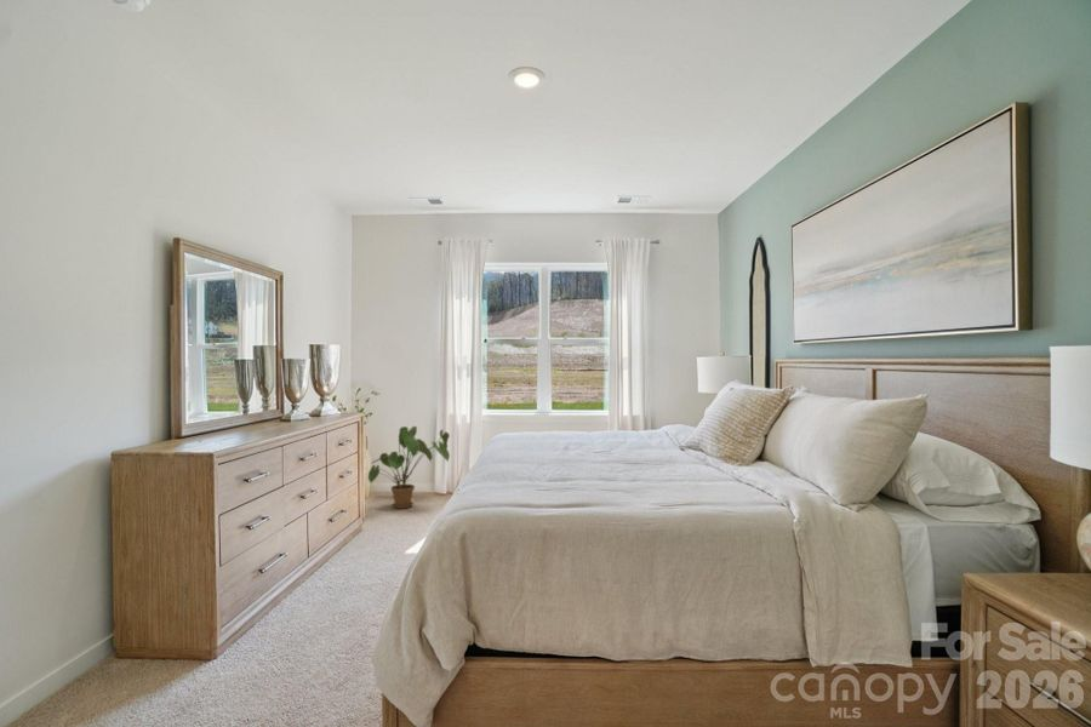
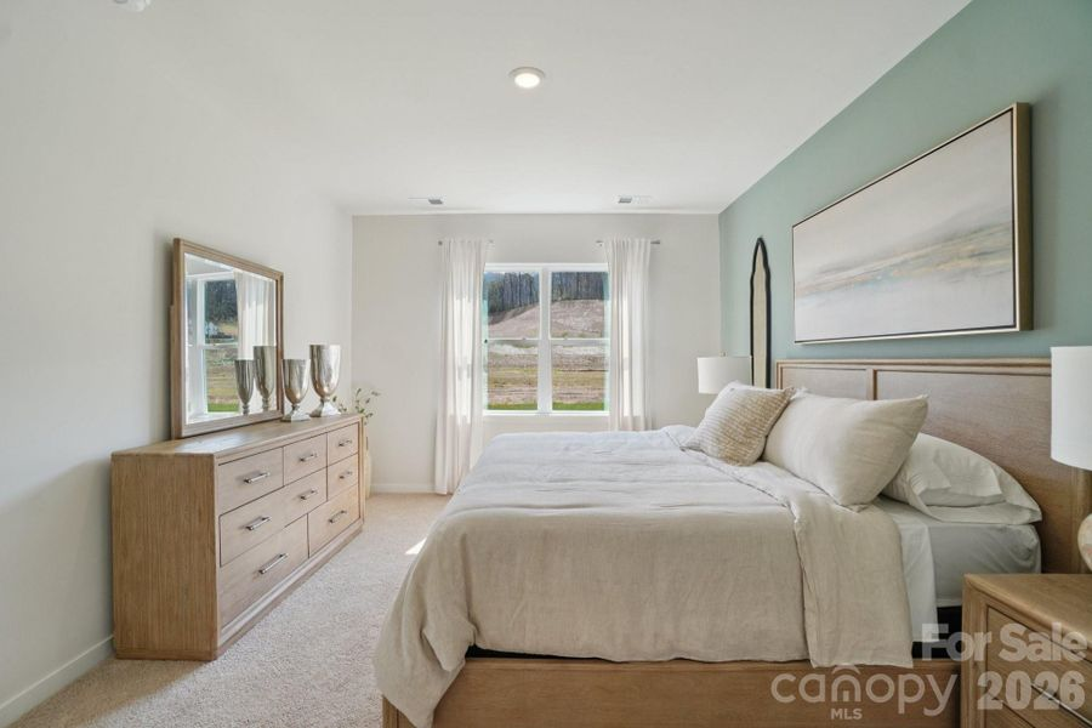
- house plant (410, 463)
